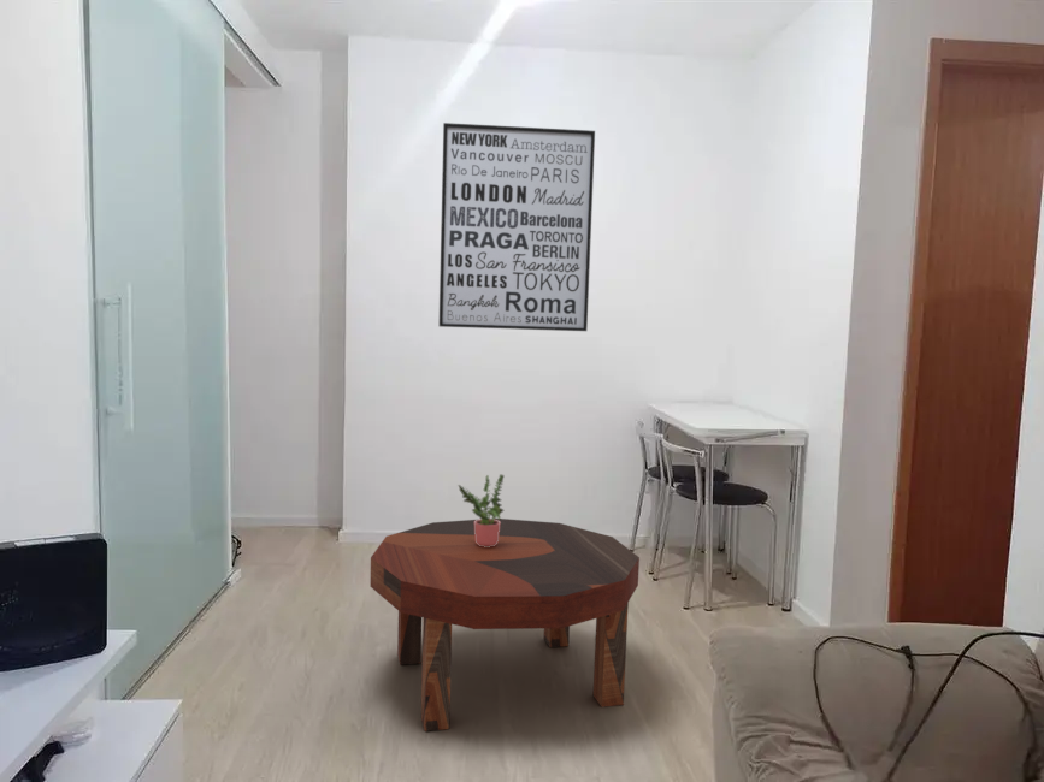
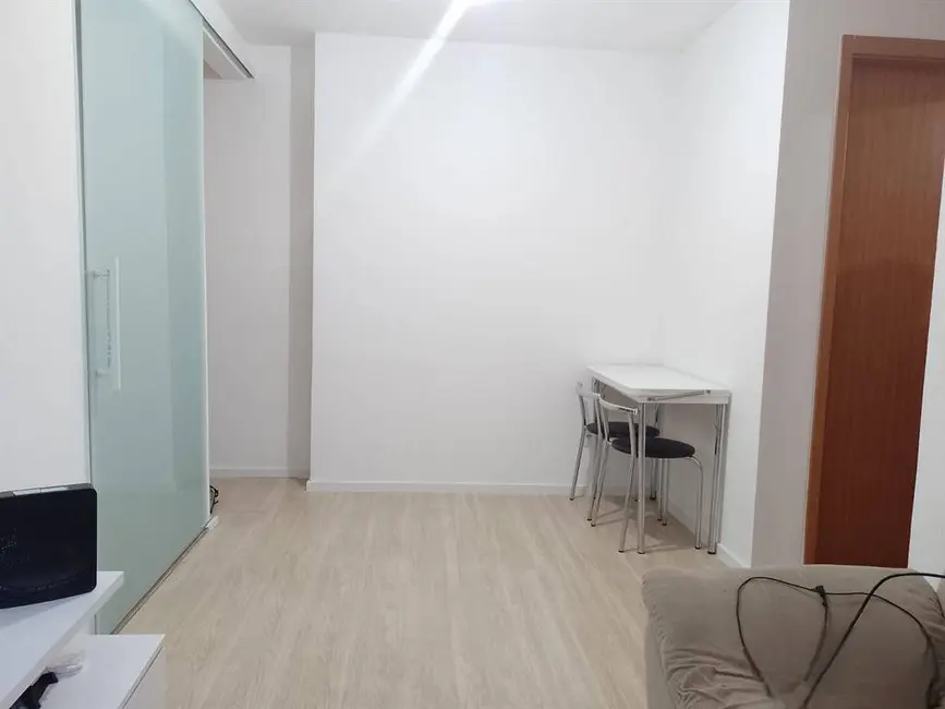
- coffee table (501, 615)
- potted plant (482, 511)
- wall art (515, 229)
